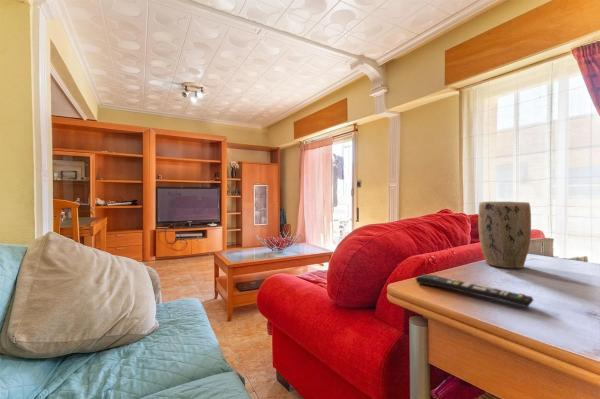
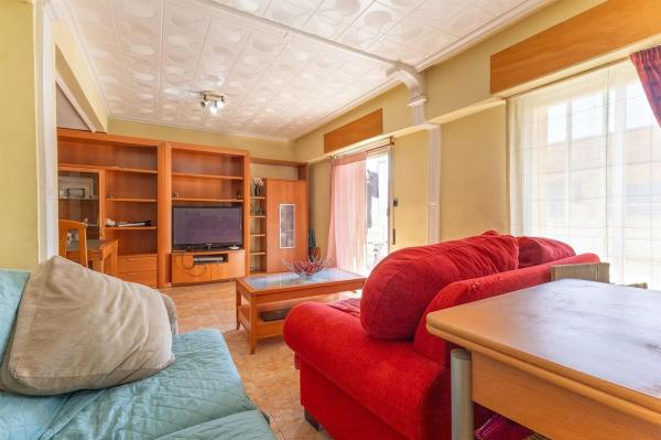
- plant pot (503, 233)
- remote control (467, 288)
